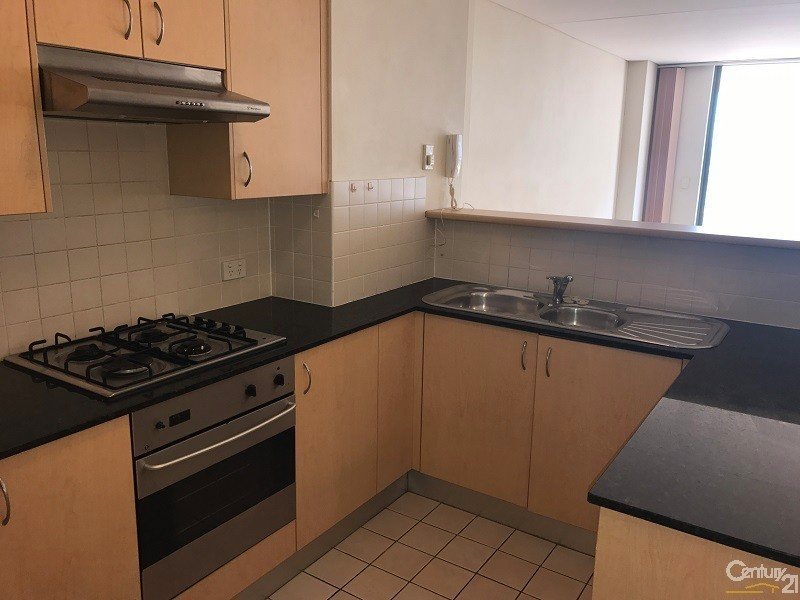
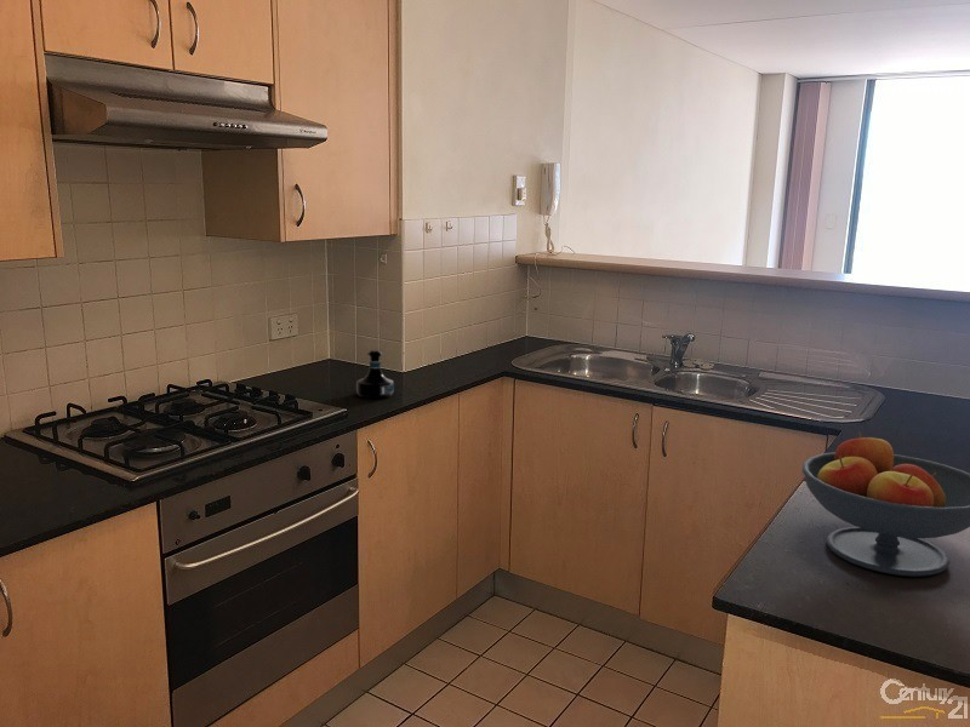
+ fruit bowl (891, 502)
+ tequila bottle (375, 372)
